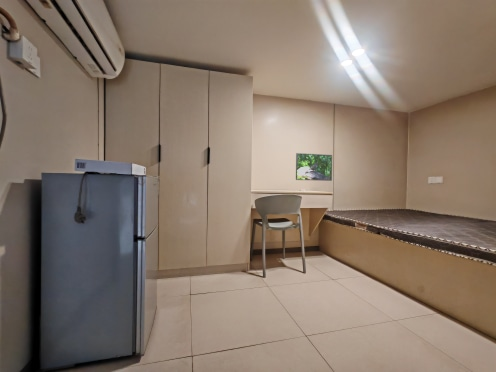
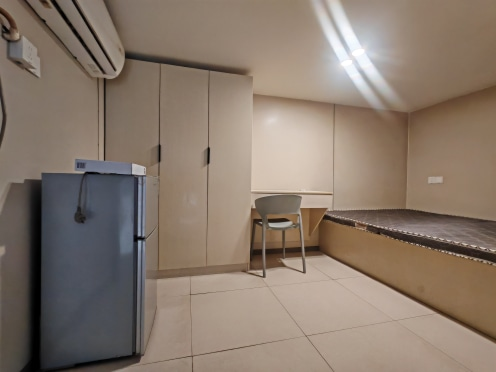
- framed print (314, 167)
